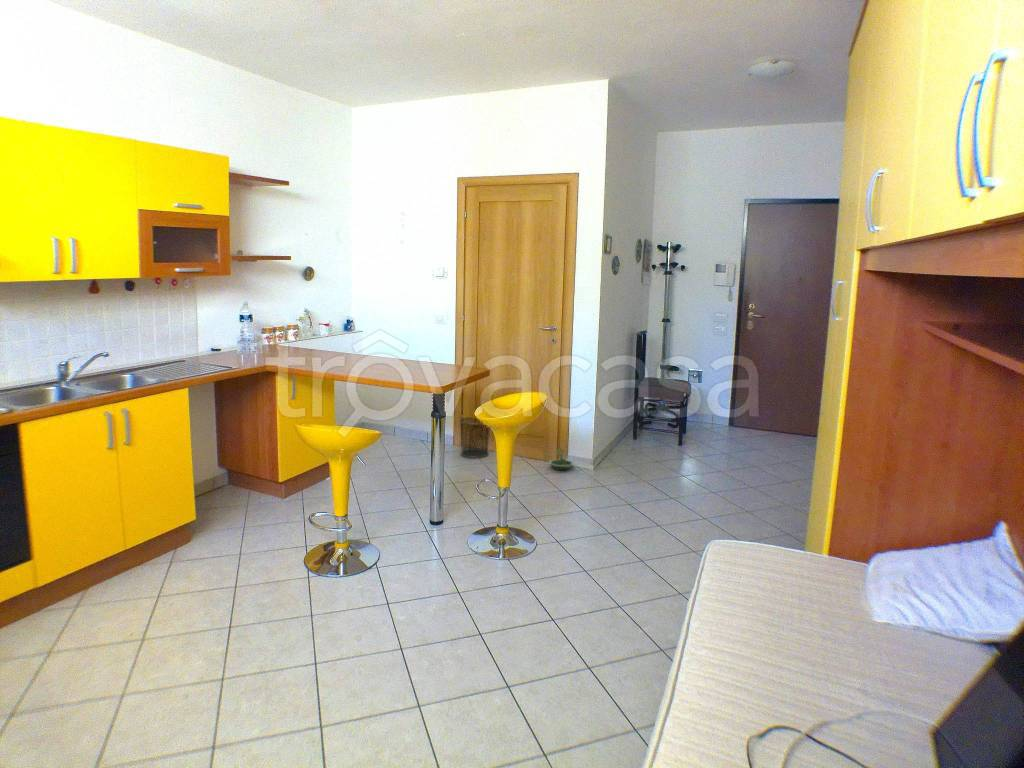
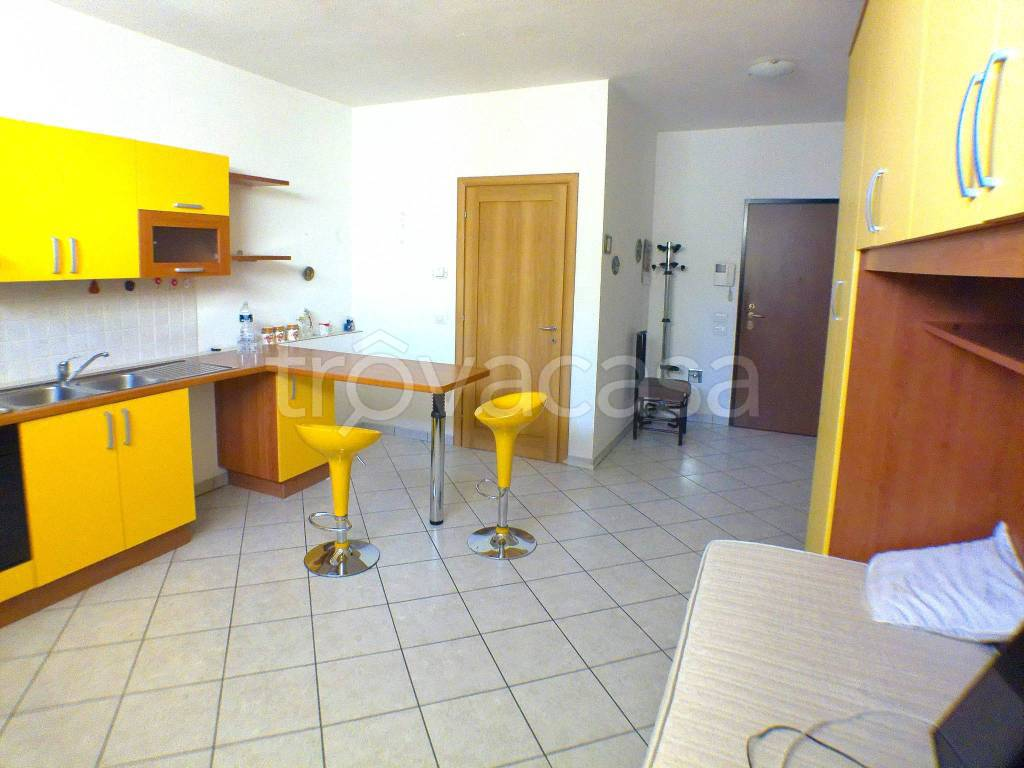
- waste bin (475, 437)
- terrarium (561, 449)
